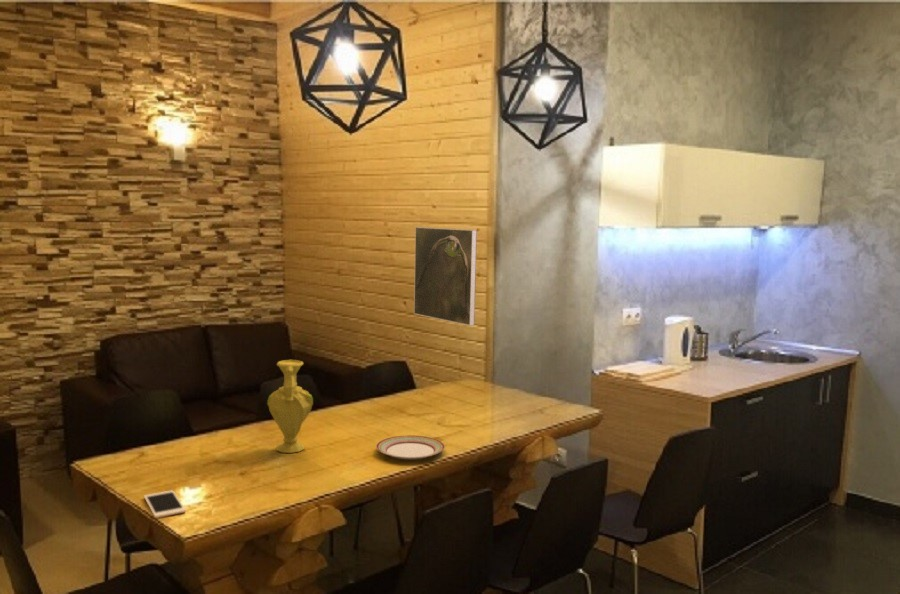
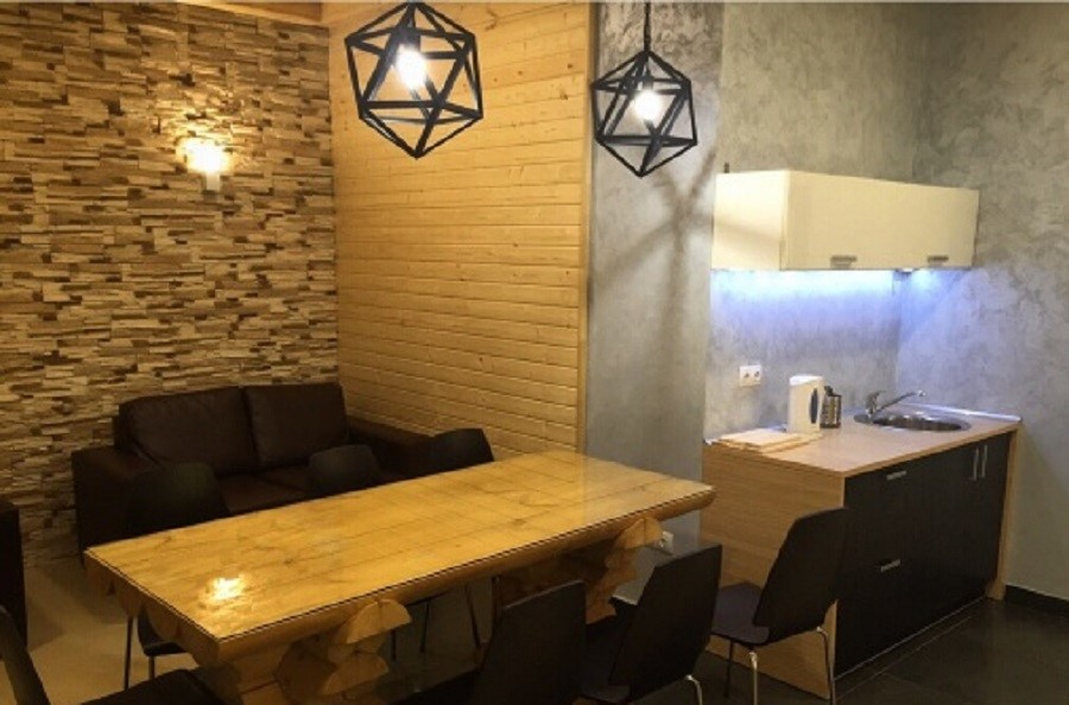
- plate (410, 448)
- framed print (443, 274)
- cell phone (164, 503)
- vase (290, 405)
